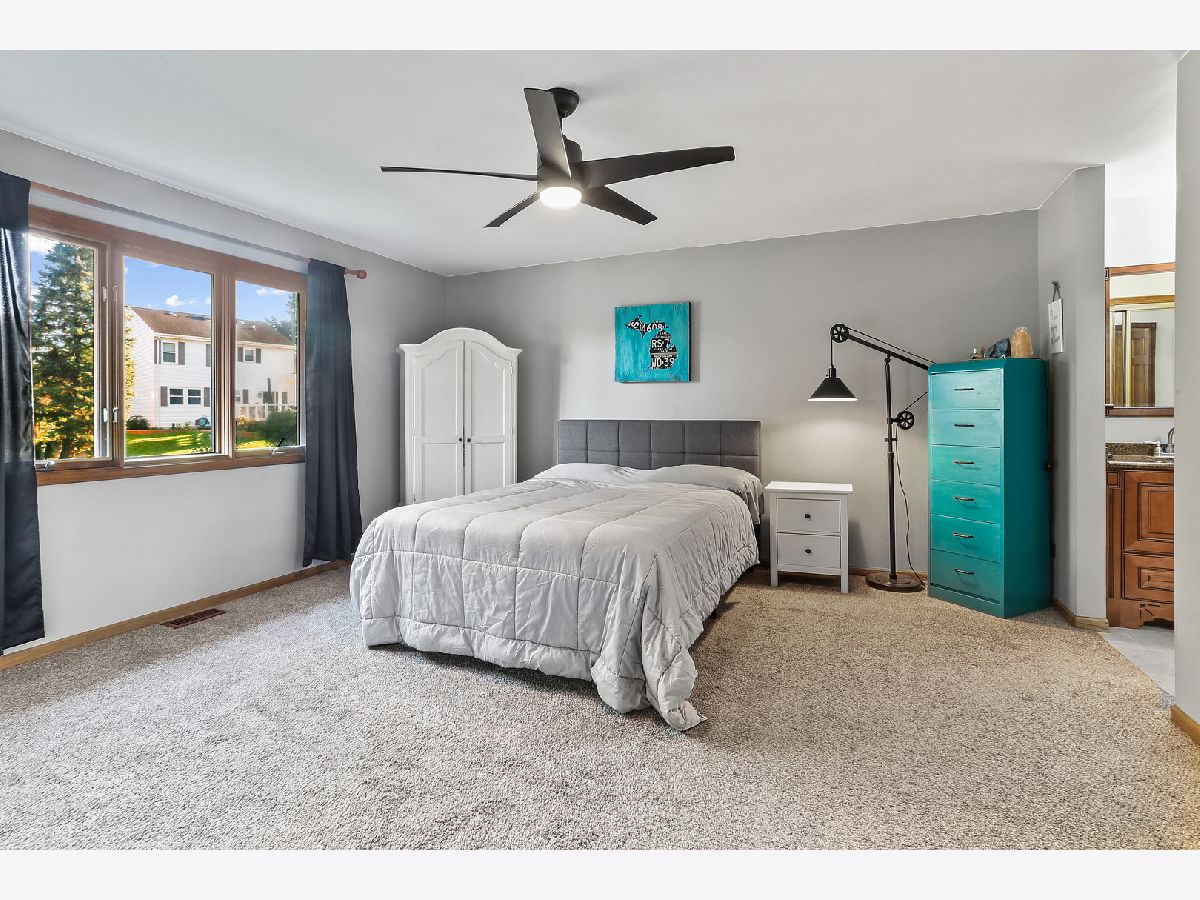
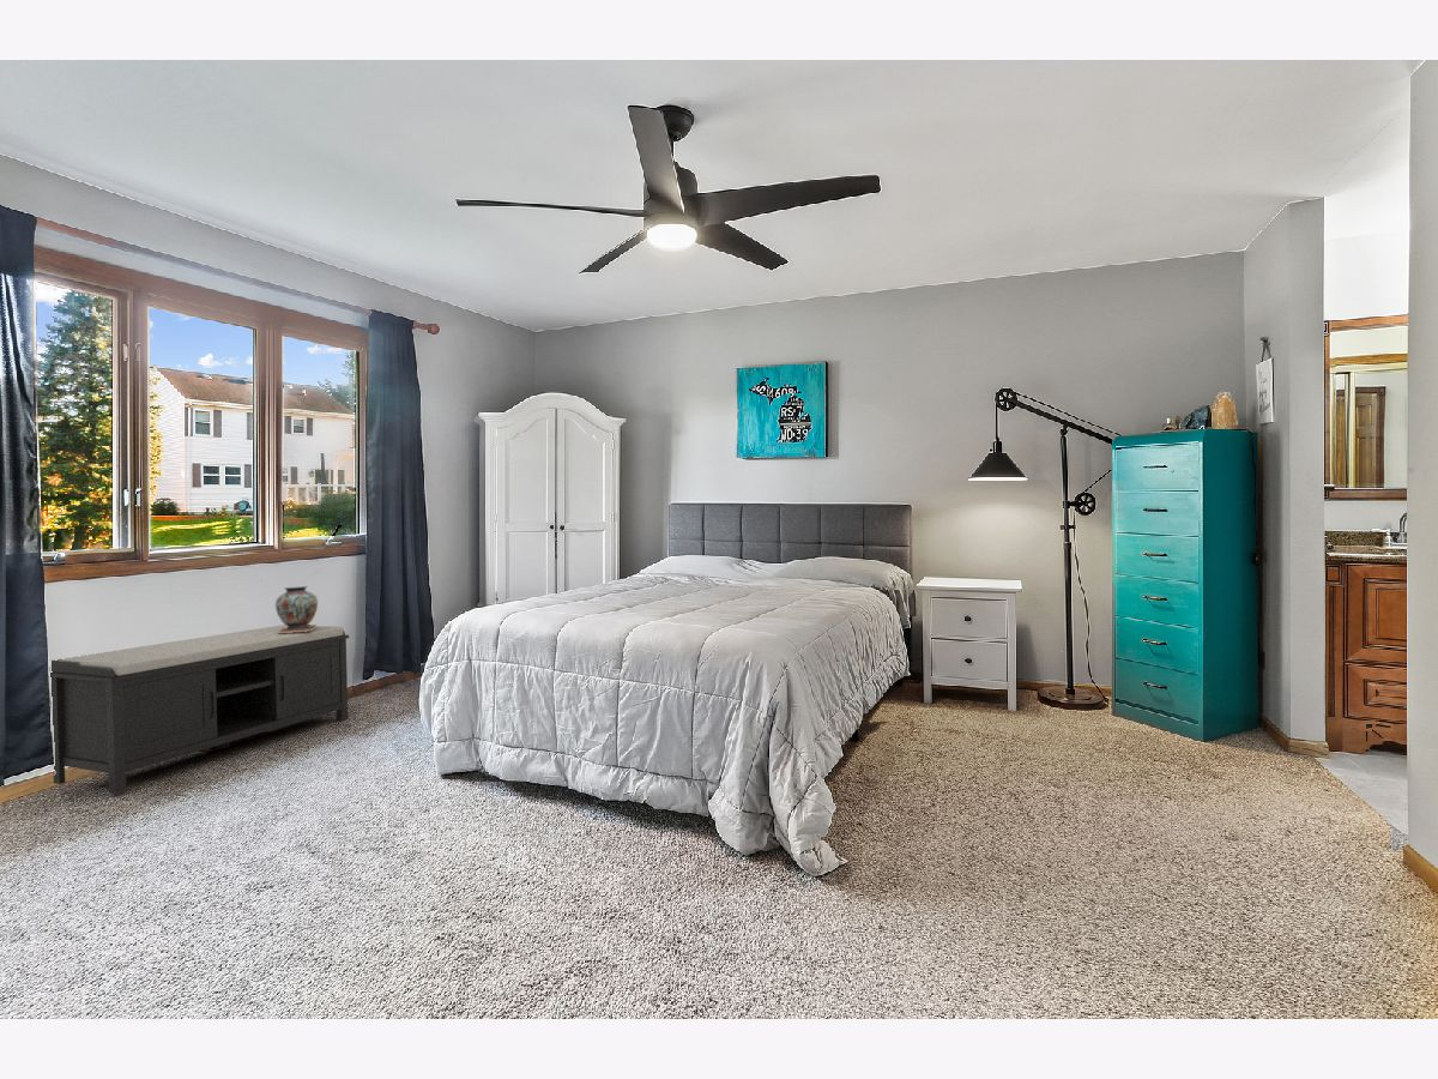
+ bench (218, 694)
+ decorative vase (297, 608)
